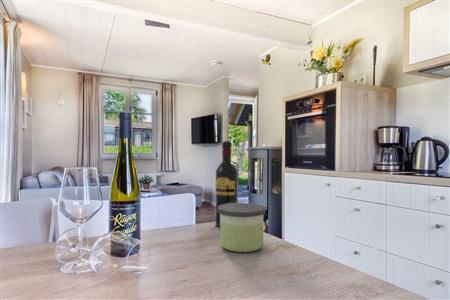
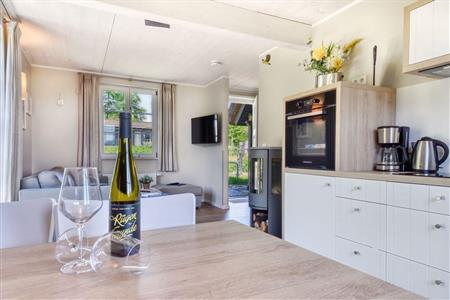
- candle (241, 226)
- wine bottle (226, 183)
